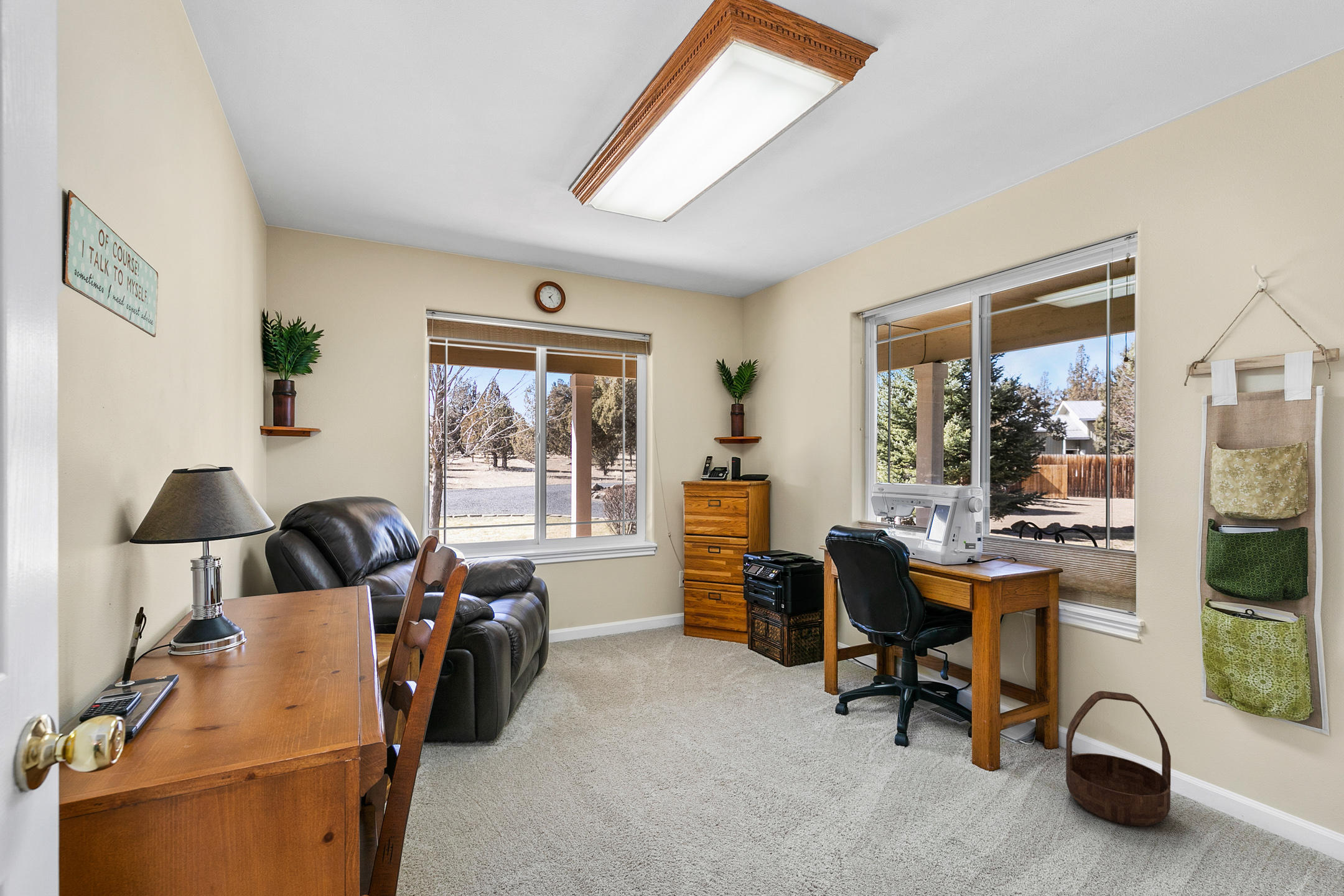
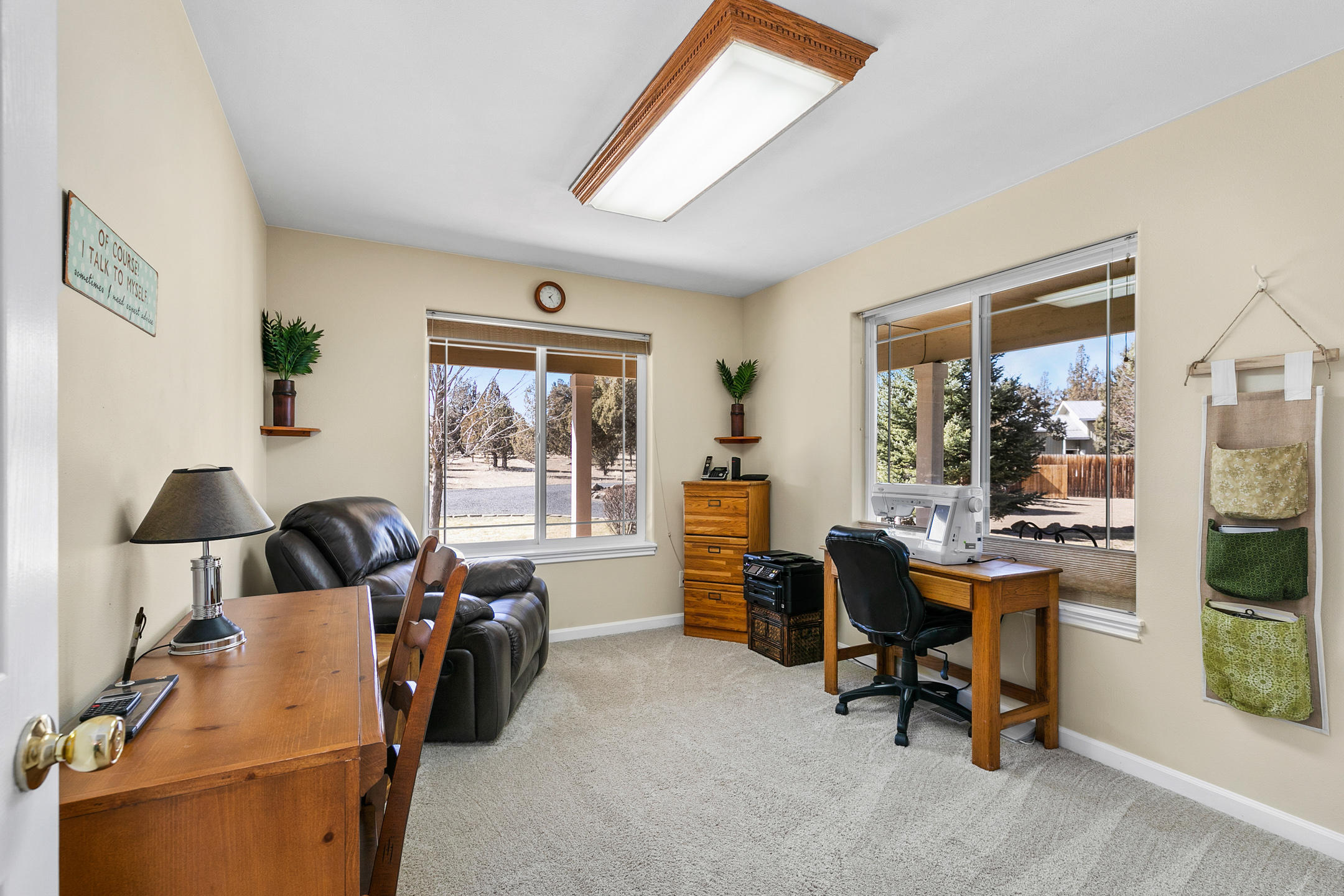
- basket (1114, 756)
